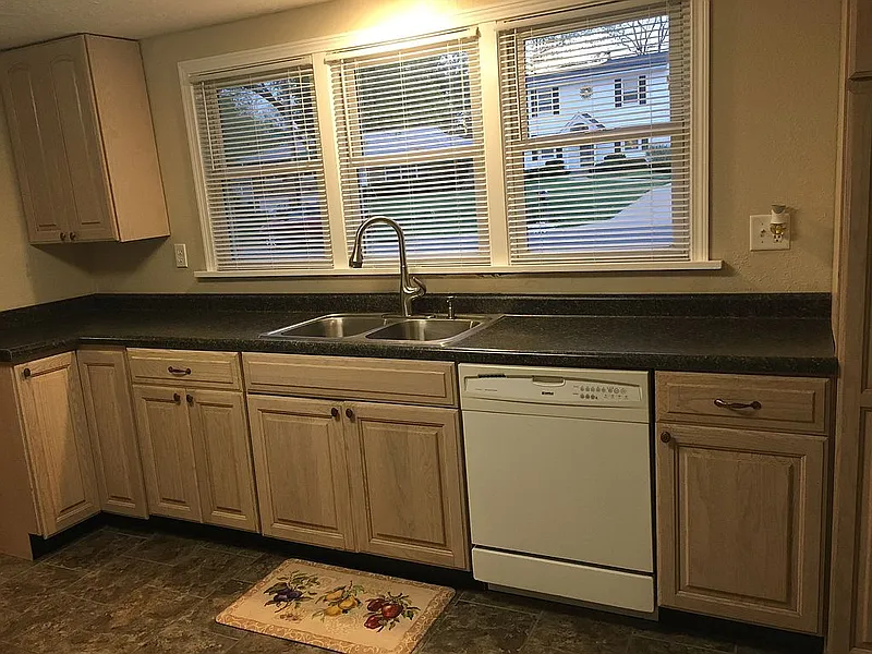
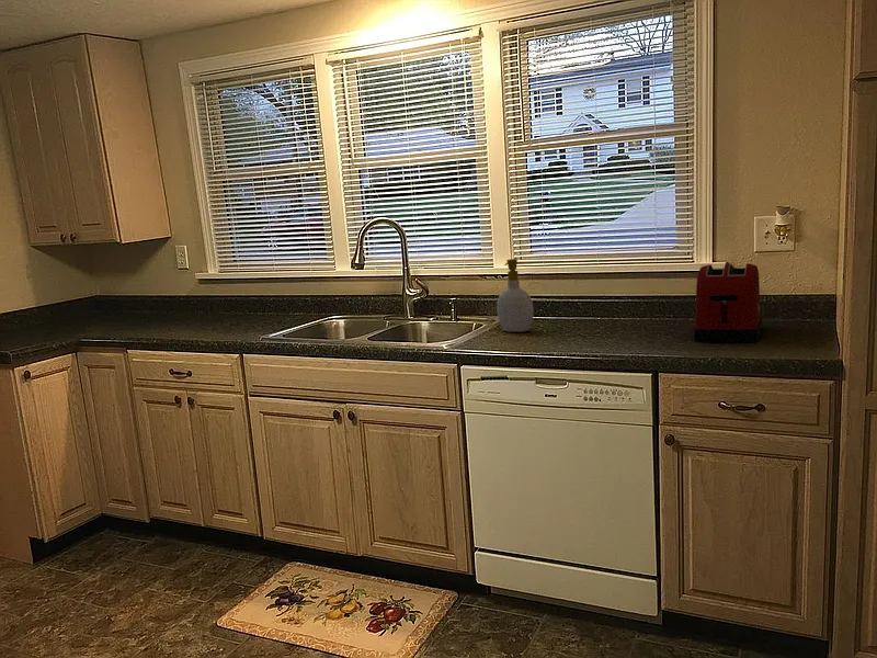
+ soap bottle (513, 295)
+ toaster (728, 299)
